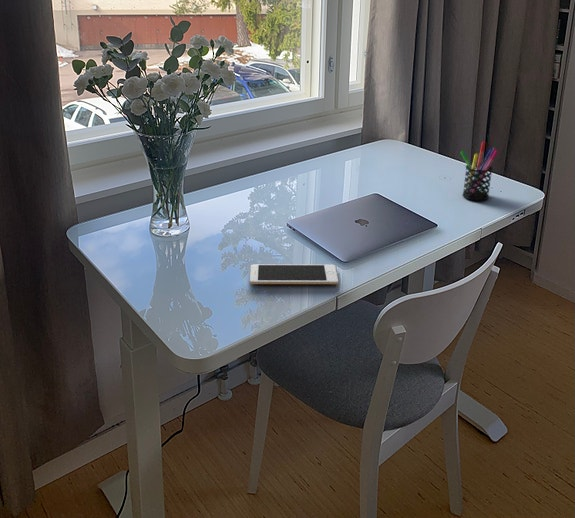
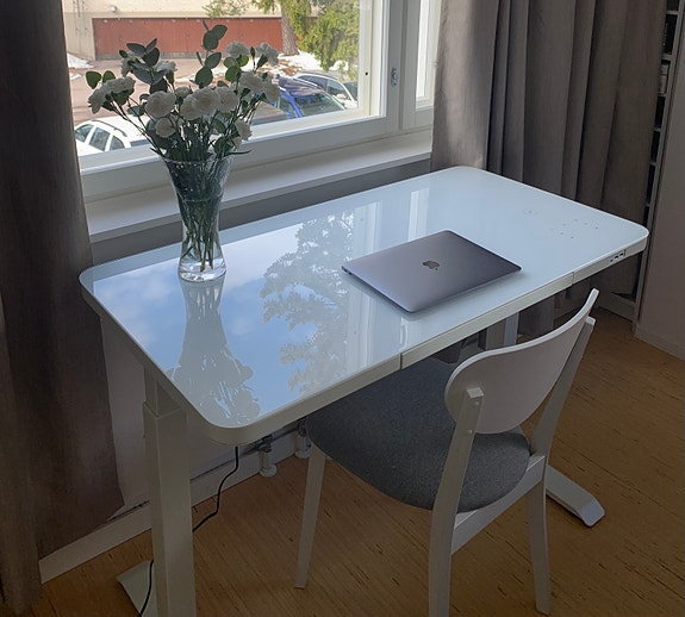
- pen holder (475, 170)
- cell phone (293, 274)
